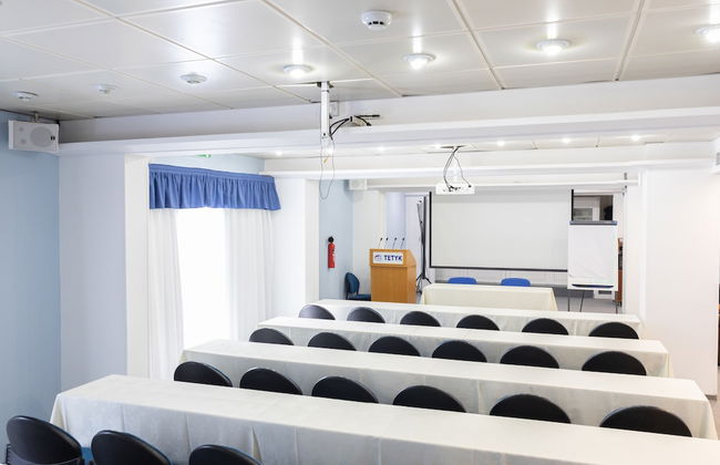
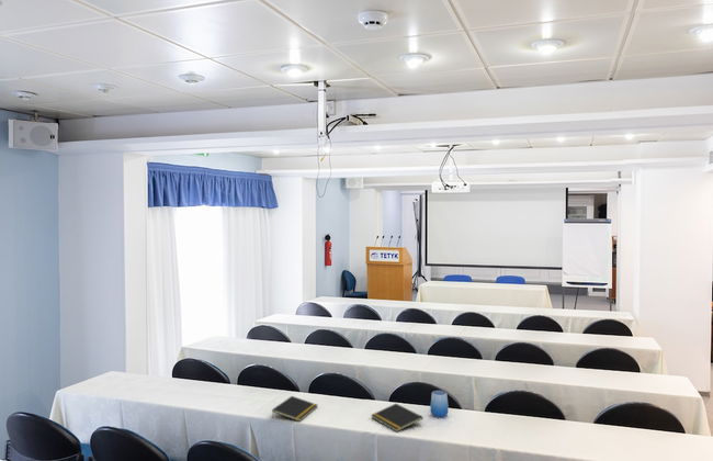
+ notepad (295, 407)
+ cup (439, 404)
+ notepad (396, 416)
